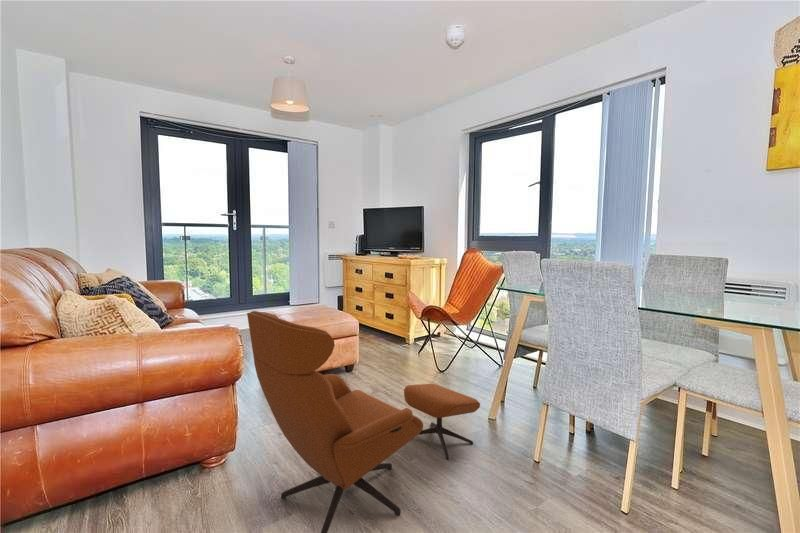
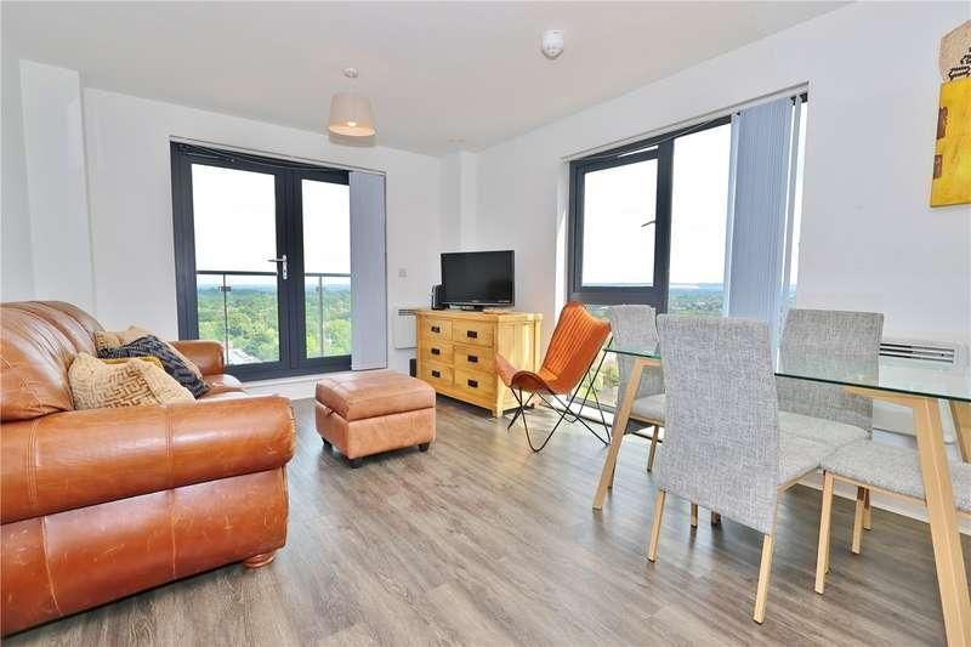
- lounge chair (377, 399)
